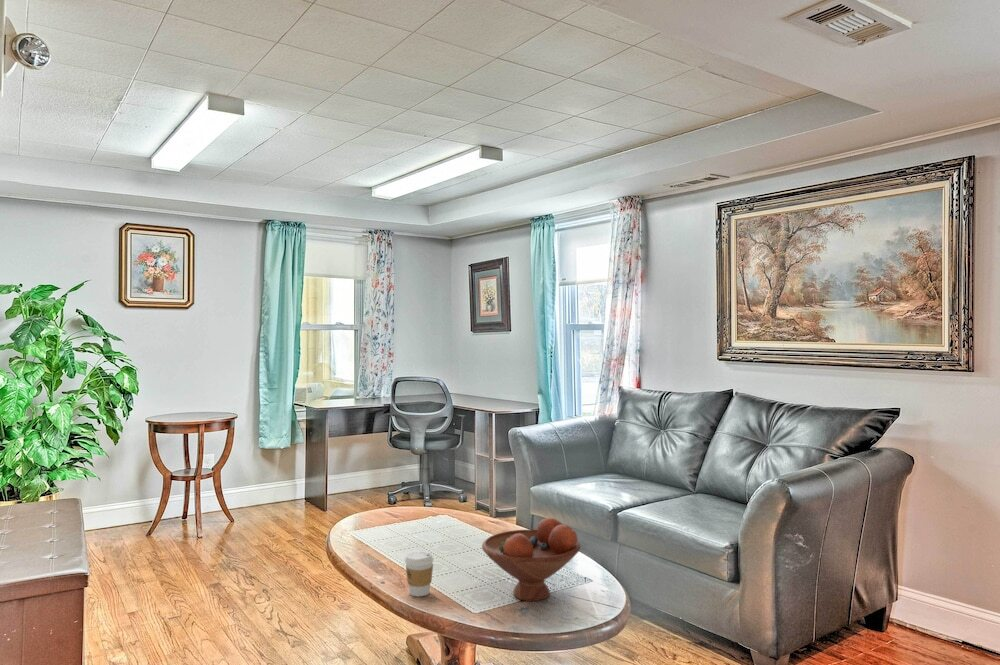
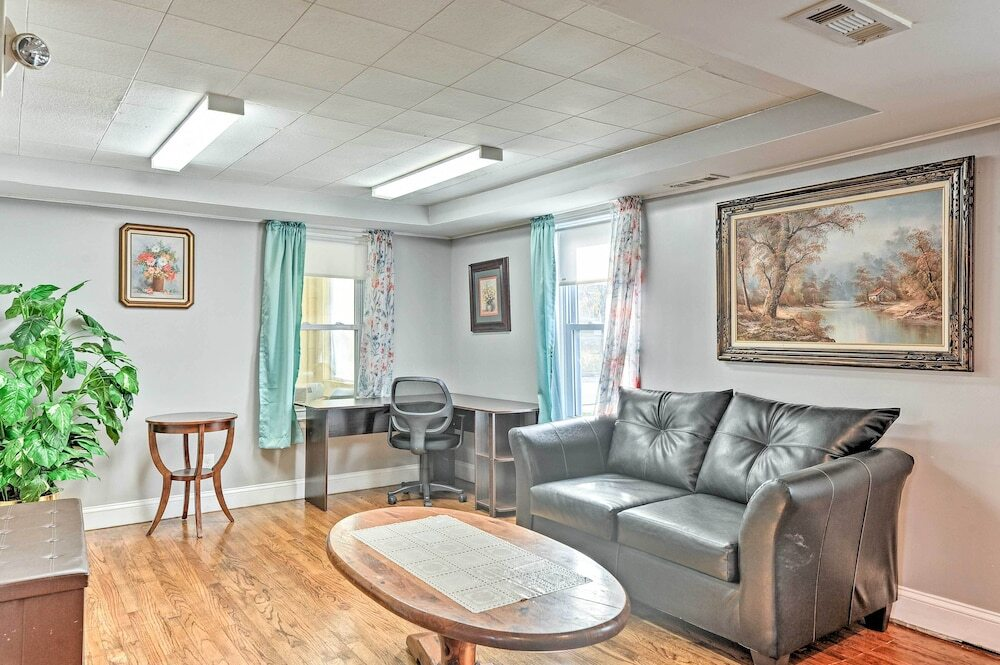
- coffee cup (419, 573)
- fruit bowl (531, 559)
